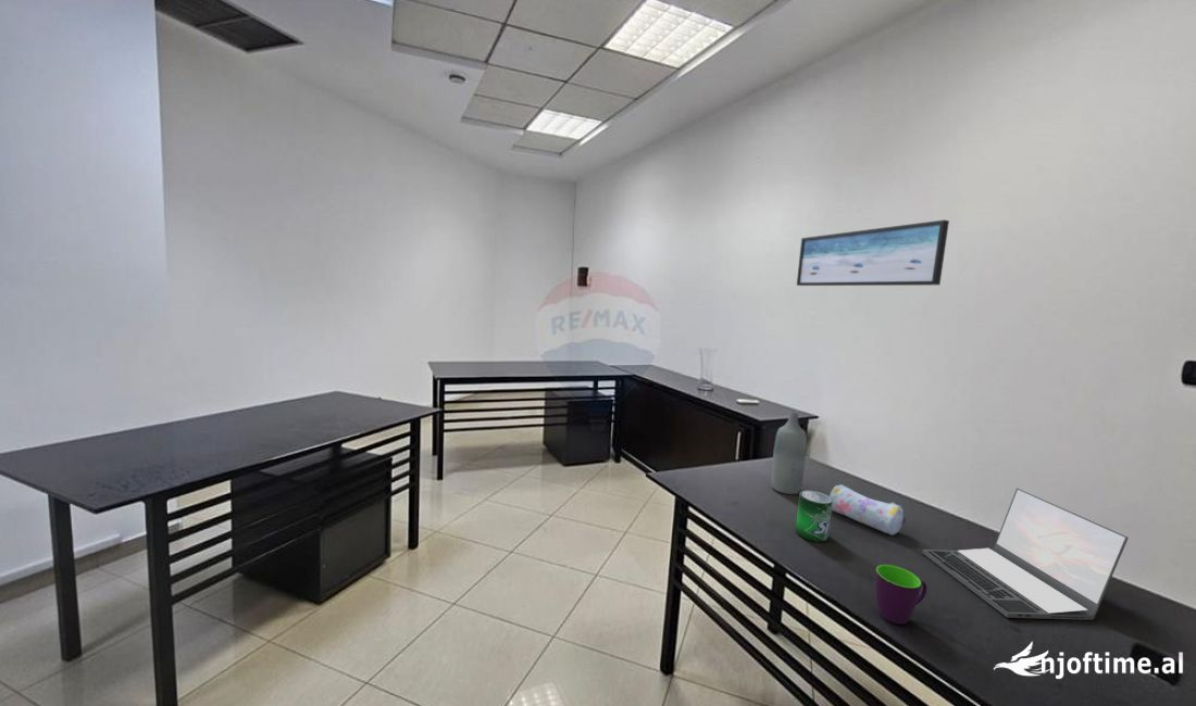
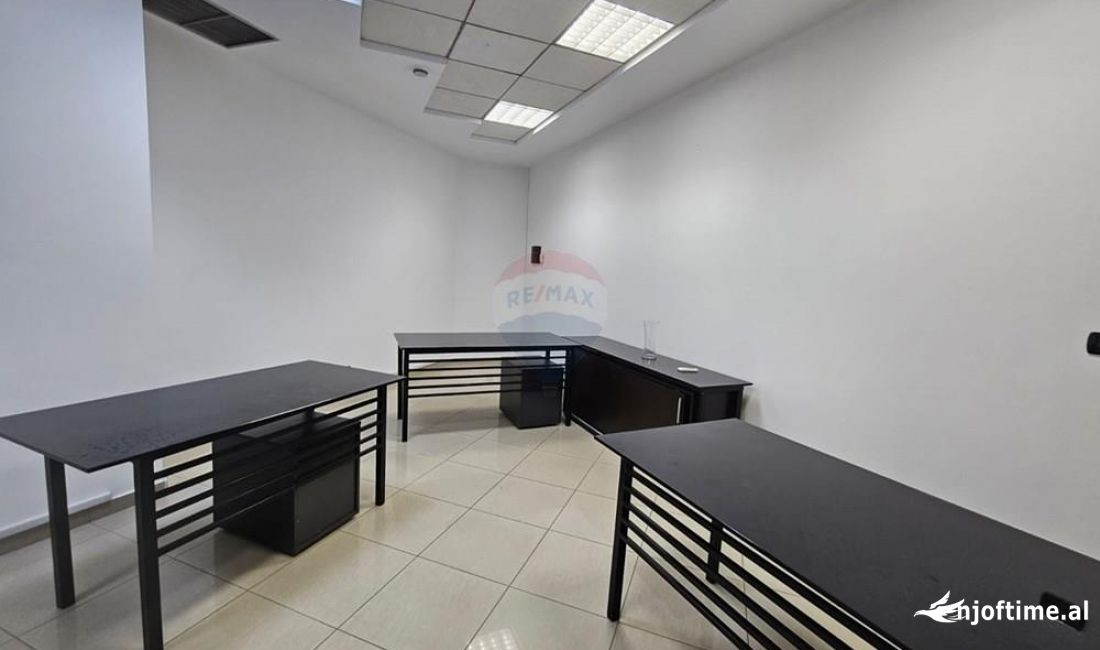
- bottle (789, 451)
- pencil case (864, 507)
- beverage can (813, 515)
- wall art (860, 257)
- laptop (1012, 545)
- mug (901, 595)
